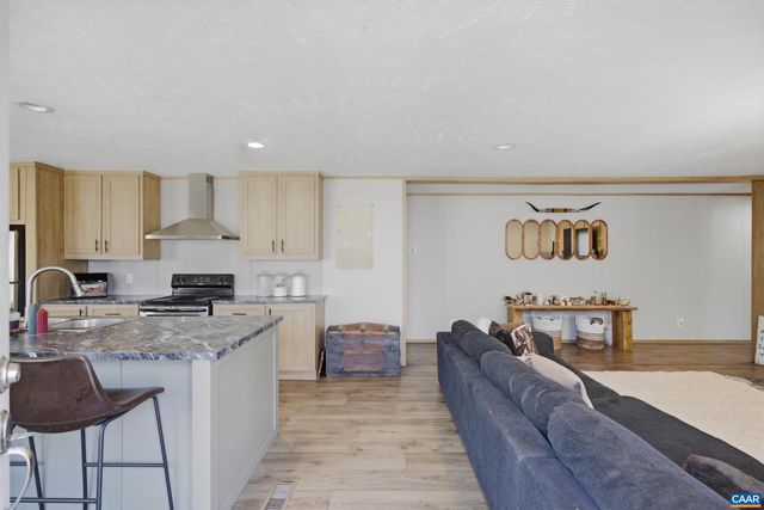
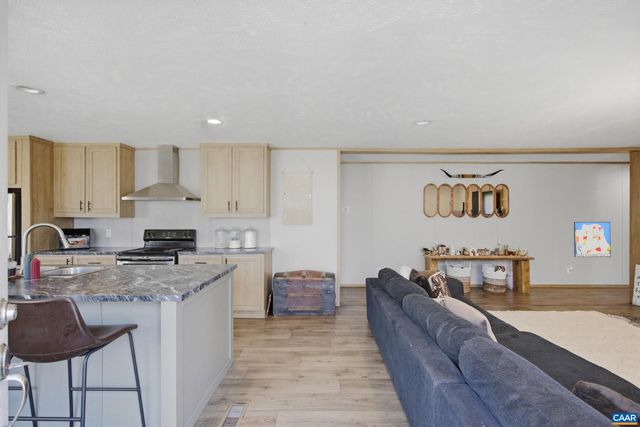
+ wall art (592, 239)
